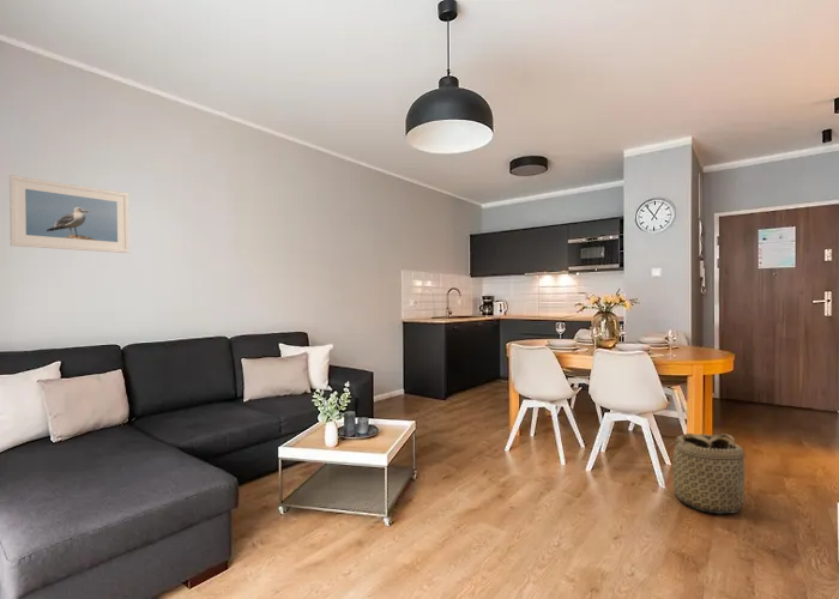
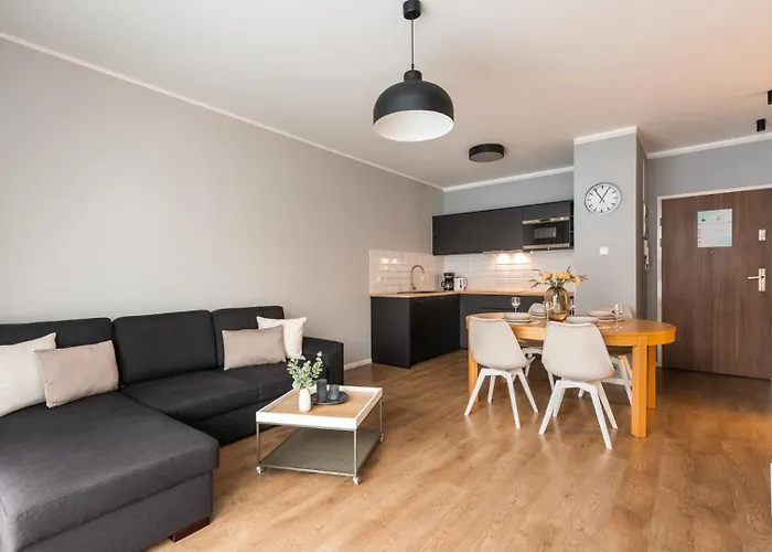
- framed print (73, 217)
- basket (704, 466)
